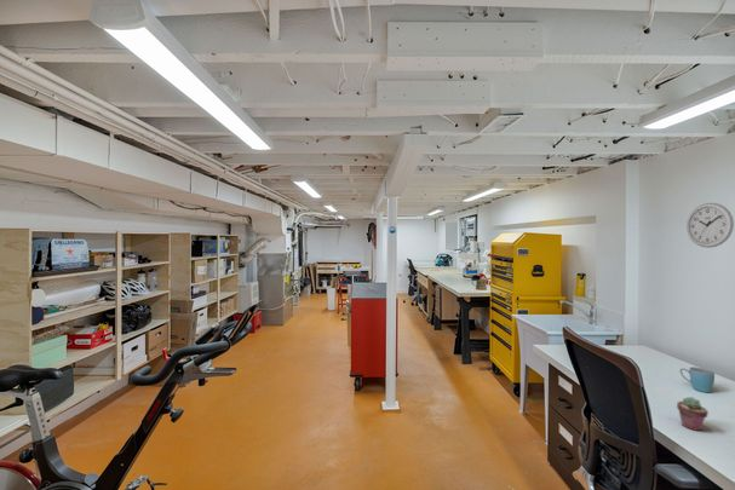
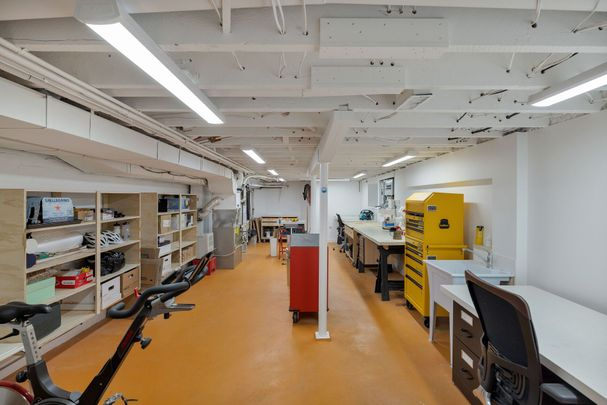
- potted succulent (691, 411)
- wall clock (707, 225)
- mug (696, 379)
